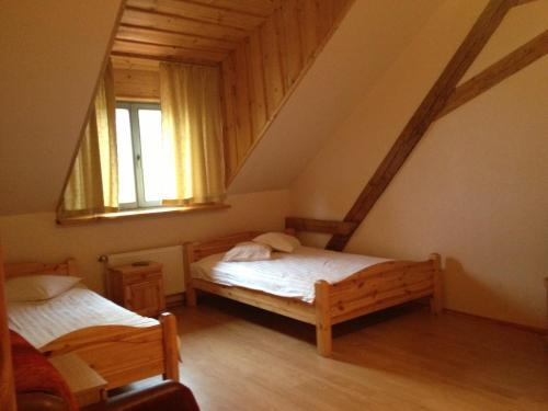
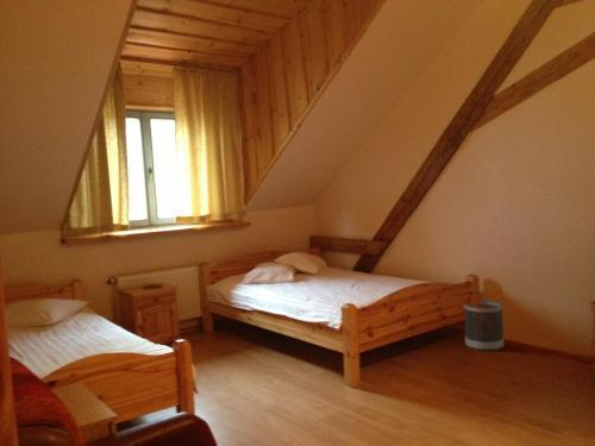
+ wastebasket (483, 325)
